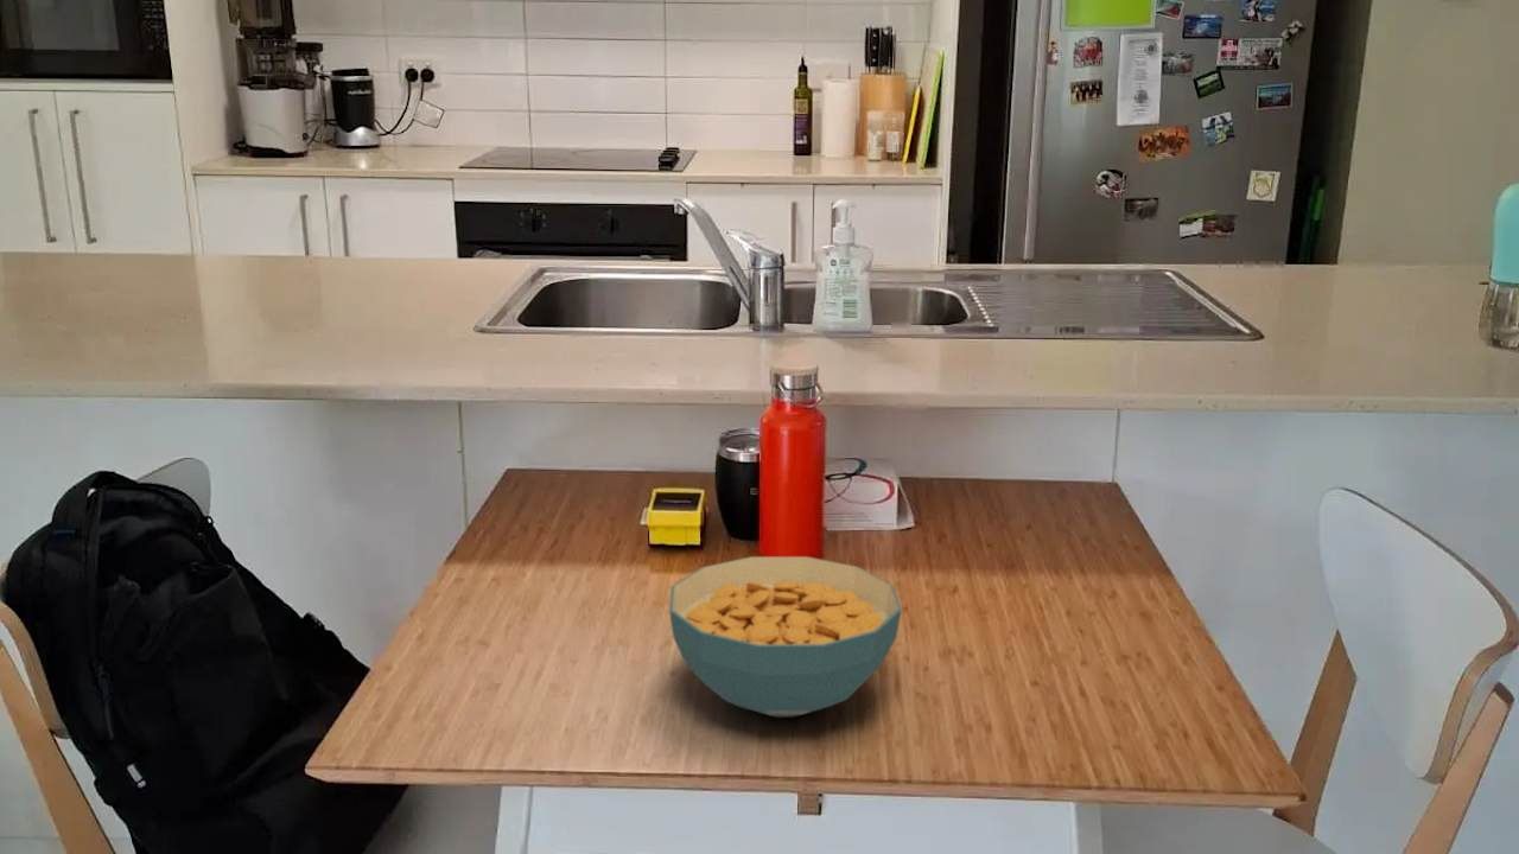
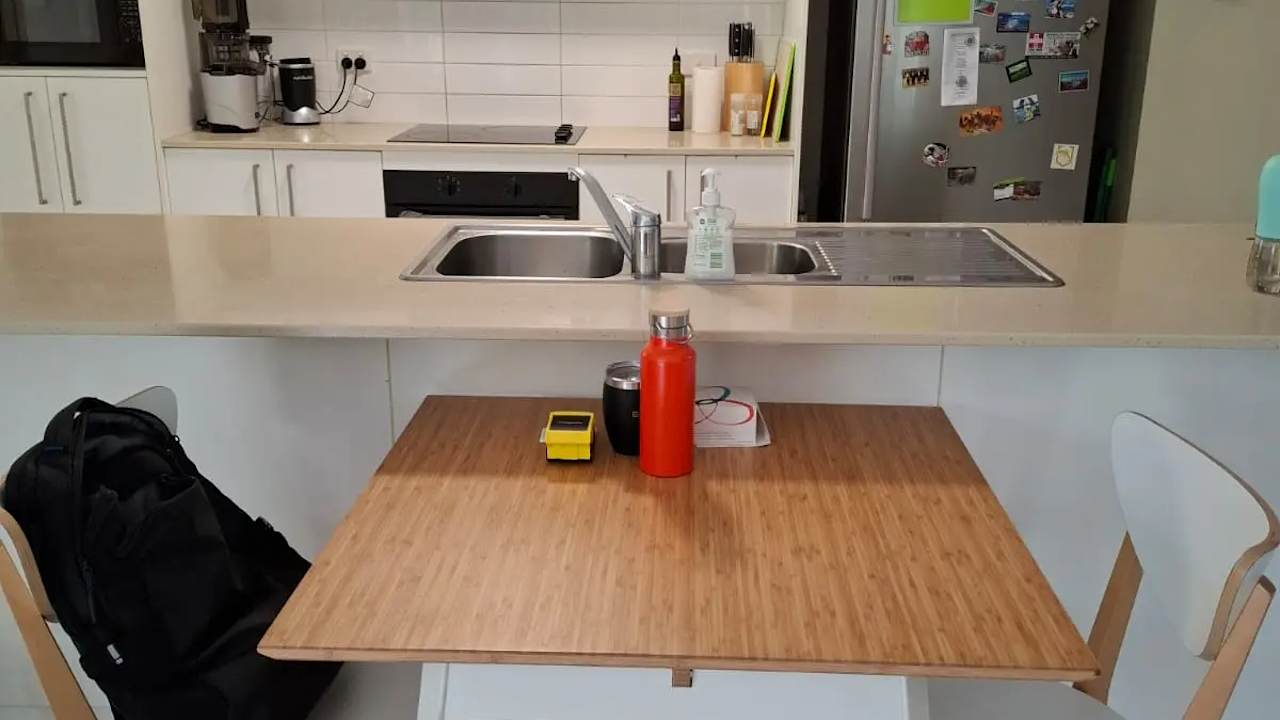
- cereal bowl (783, 649)
